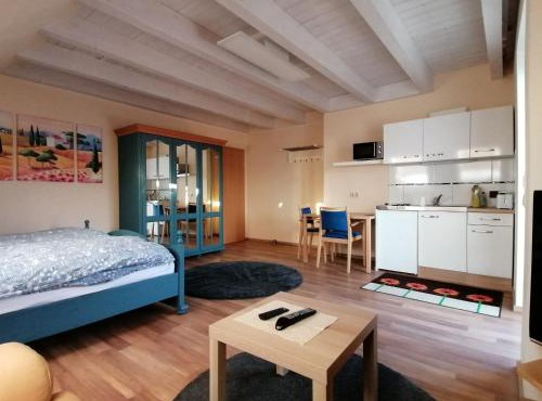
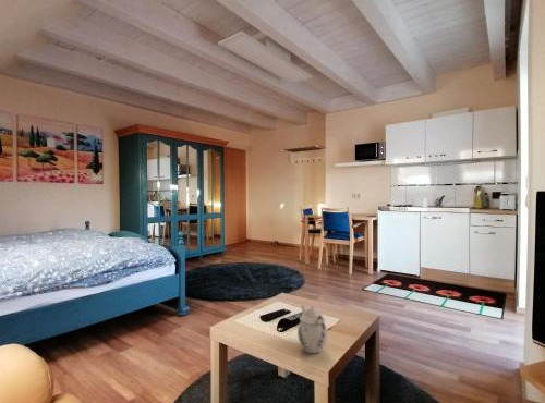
+ teapot (312, 326)
